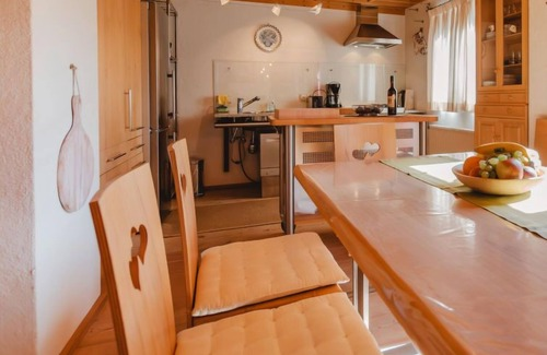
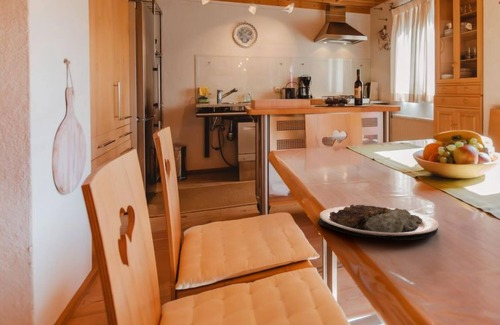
+ plate (375, 217)
